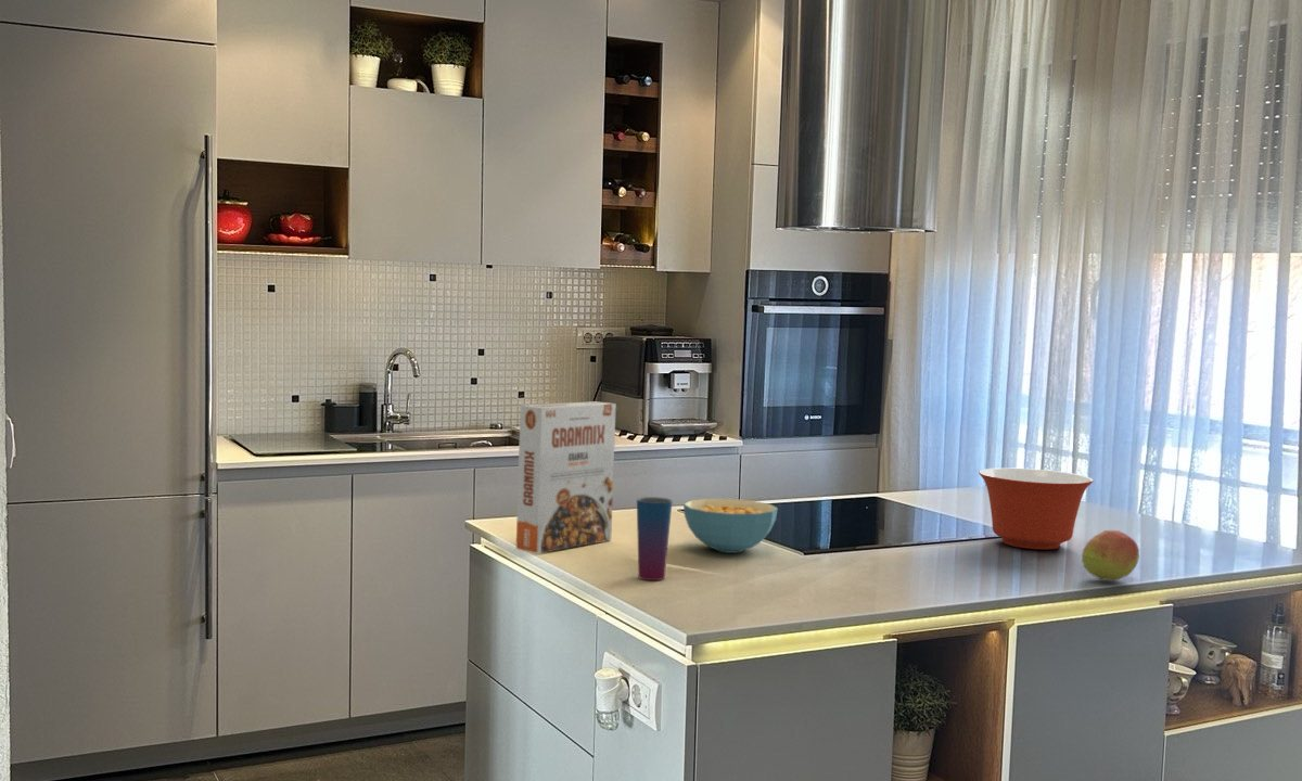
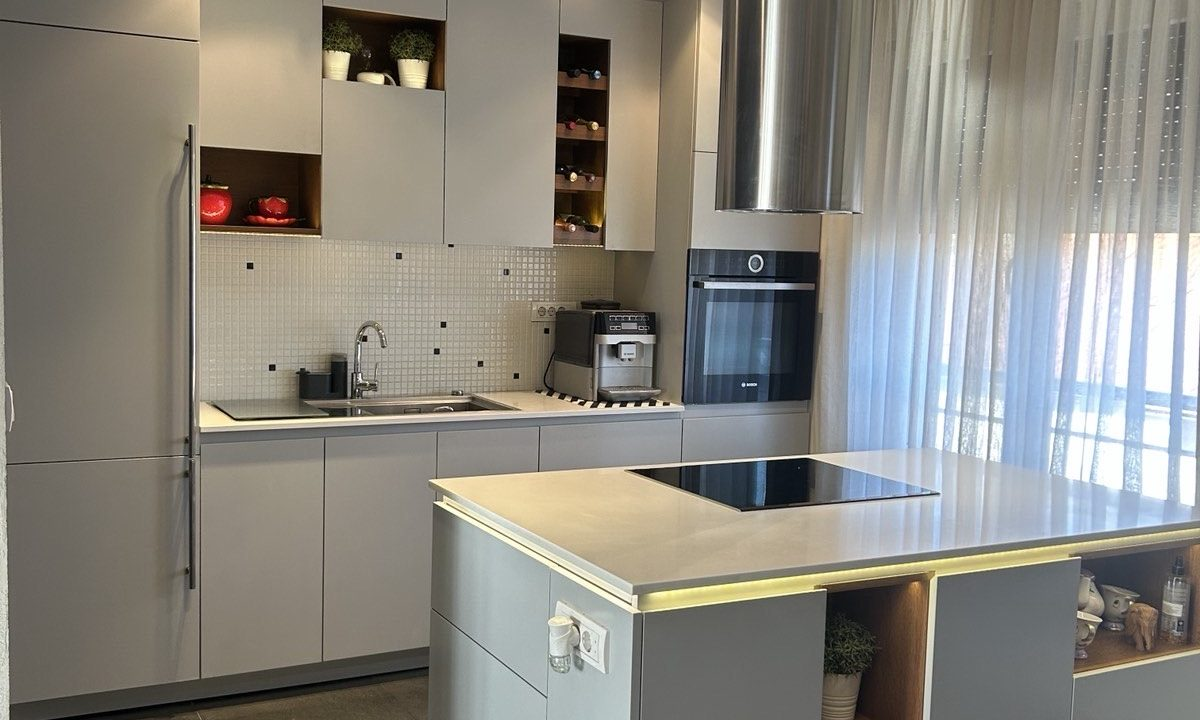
- fruit (1110, 555)
- mixing bowl (1033, 509)
- cup (652, 538)
- cereal box (566, 474)
- cereal bowl (729, 528)
